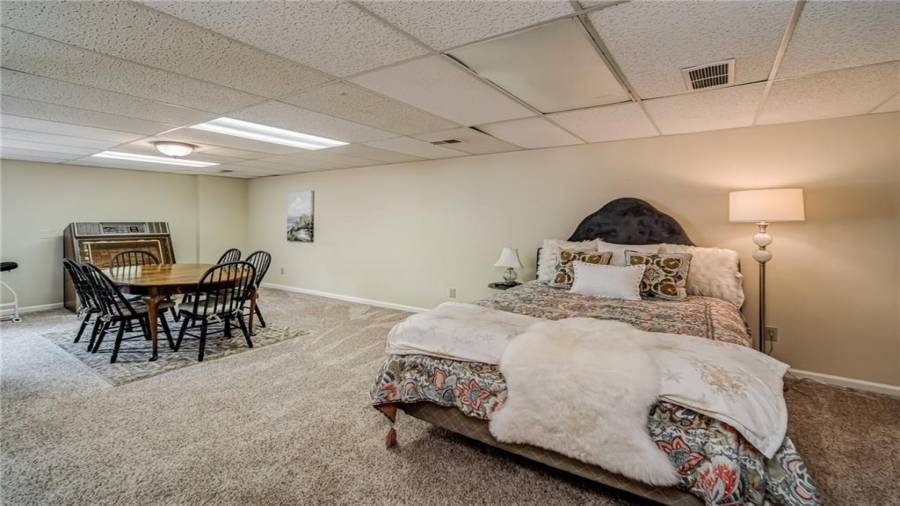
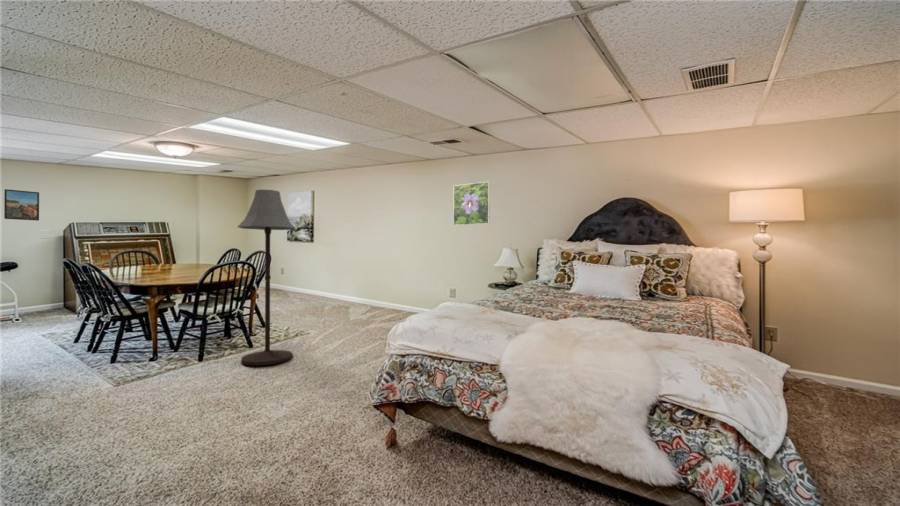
+ floor lamp (267, 275)
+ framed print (22, 205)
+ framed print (471, 204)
